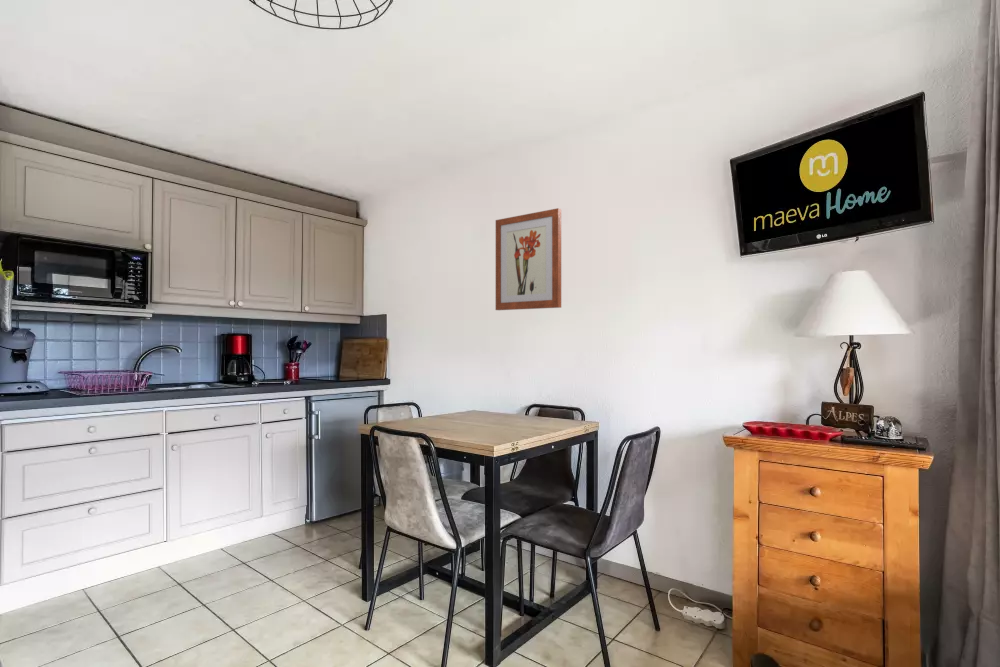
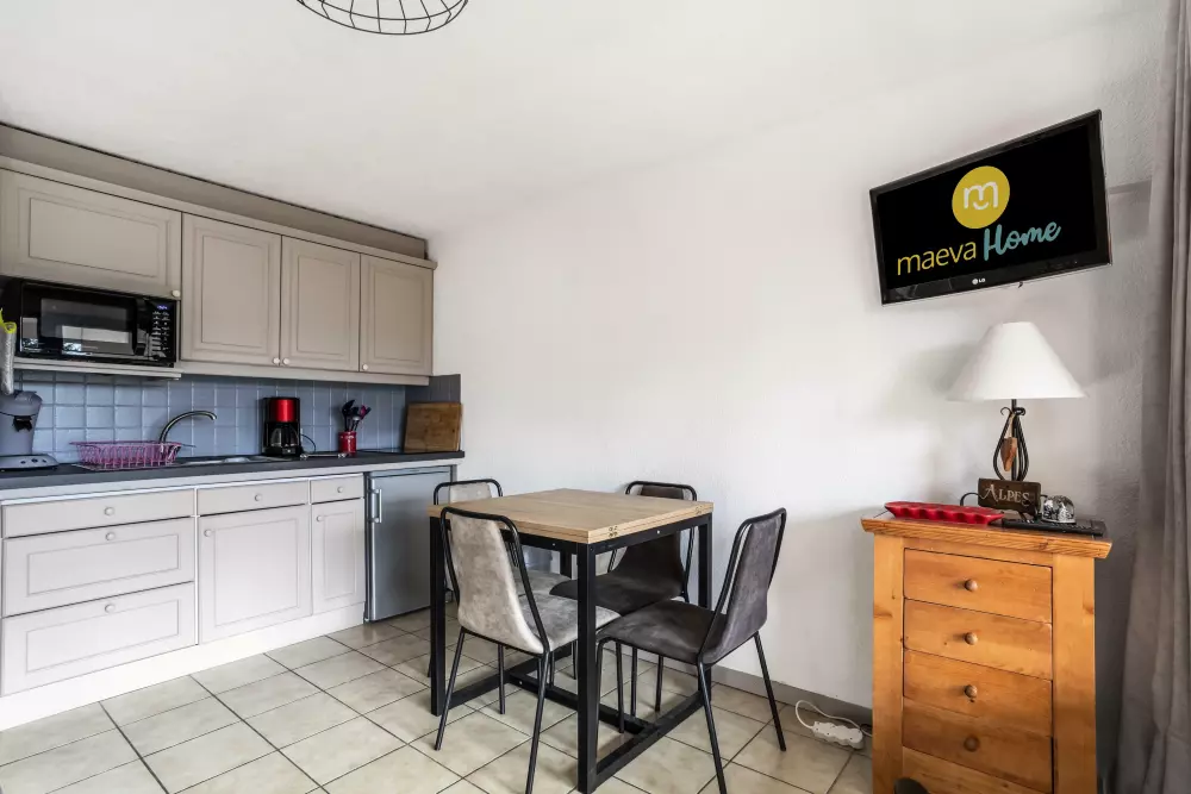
- wall art (526, 261)
